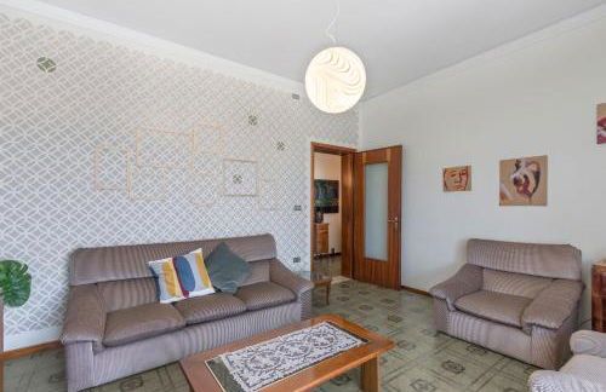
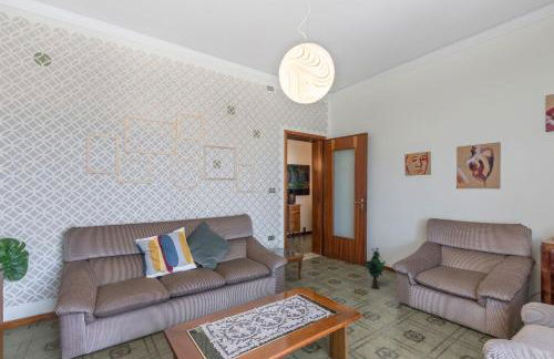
+ decorative plant (375, 267)
